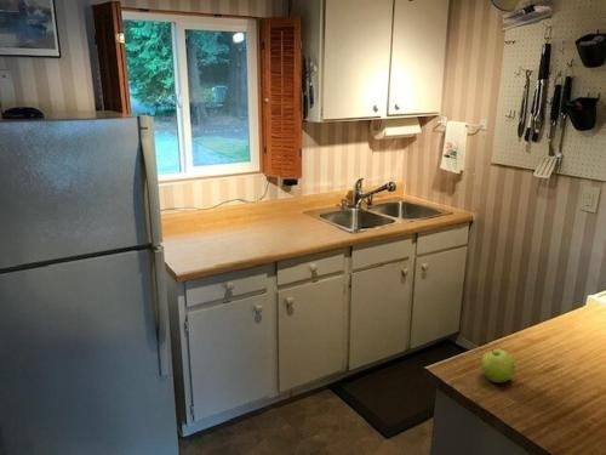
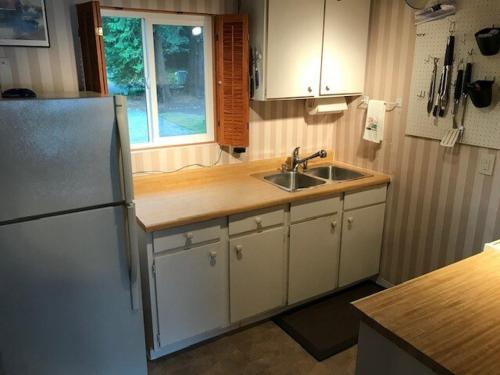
- fruit (497, 364)
